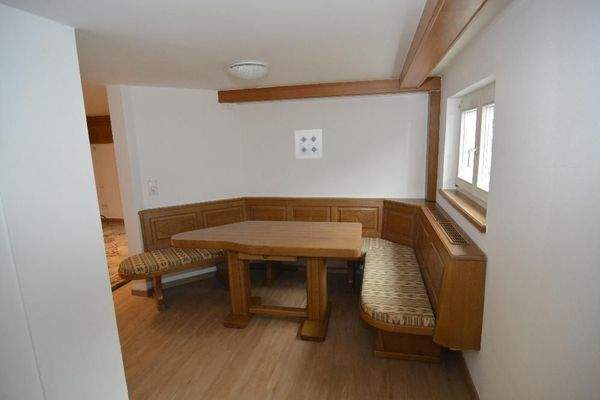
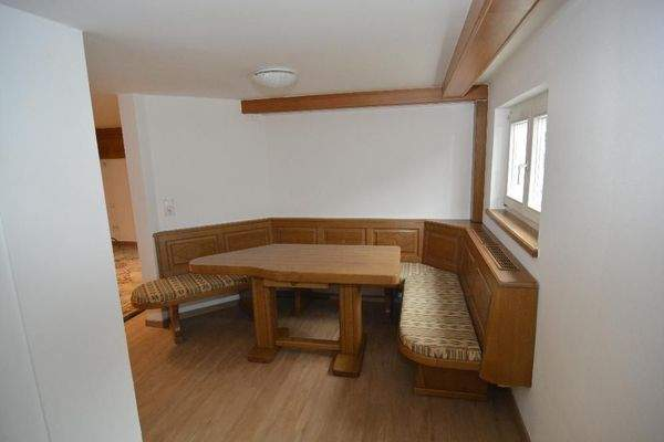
- wall art (308, 144)
